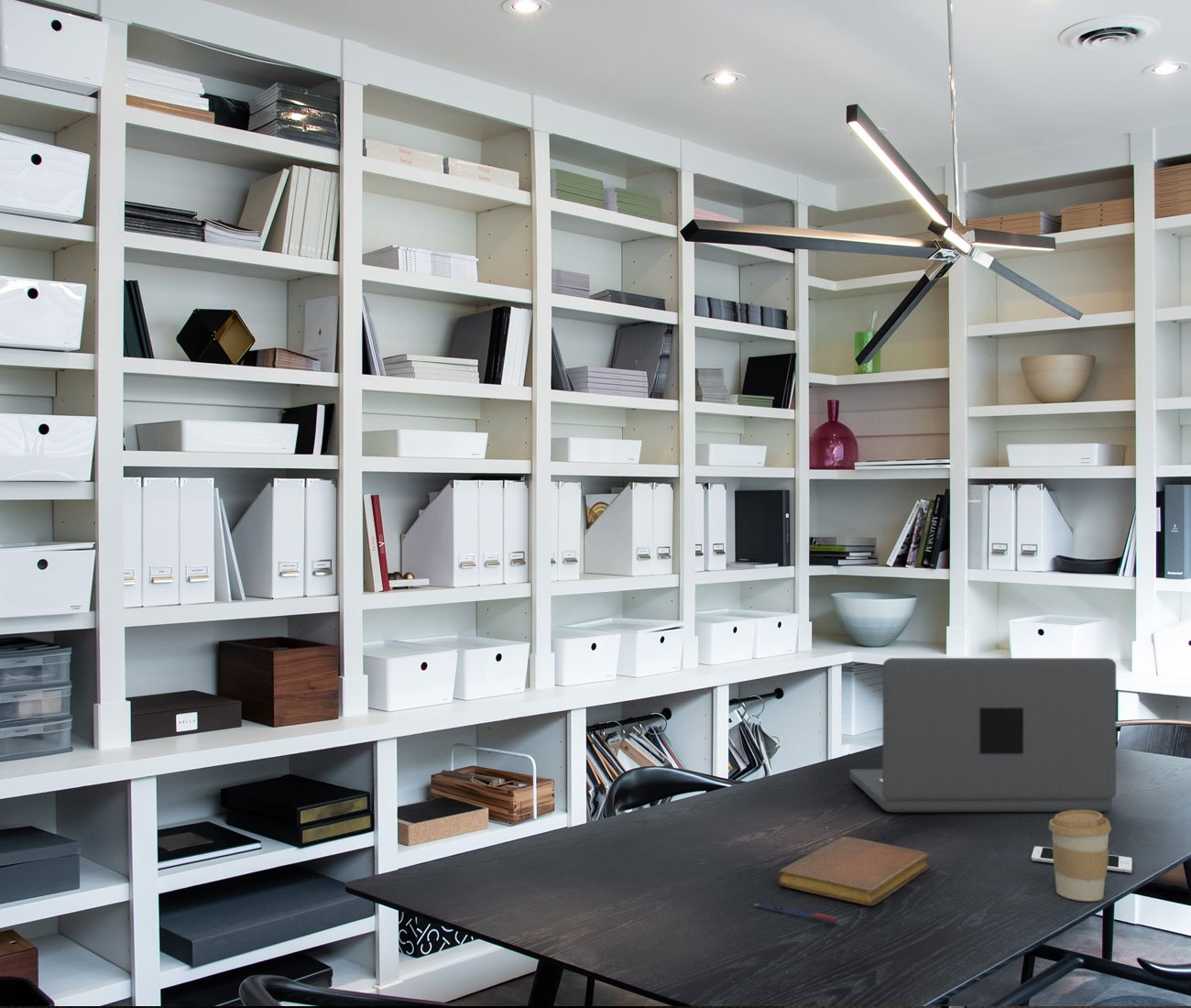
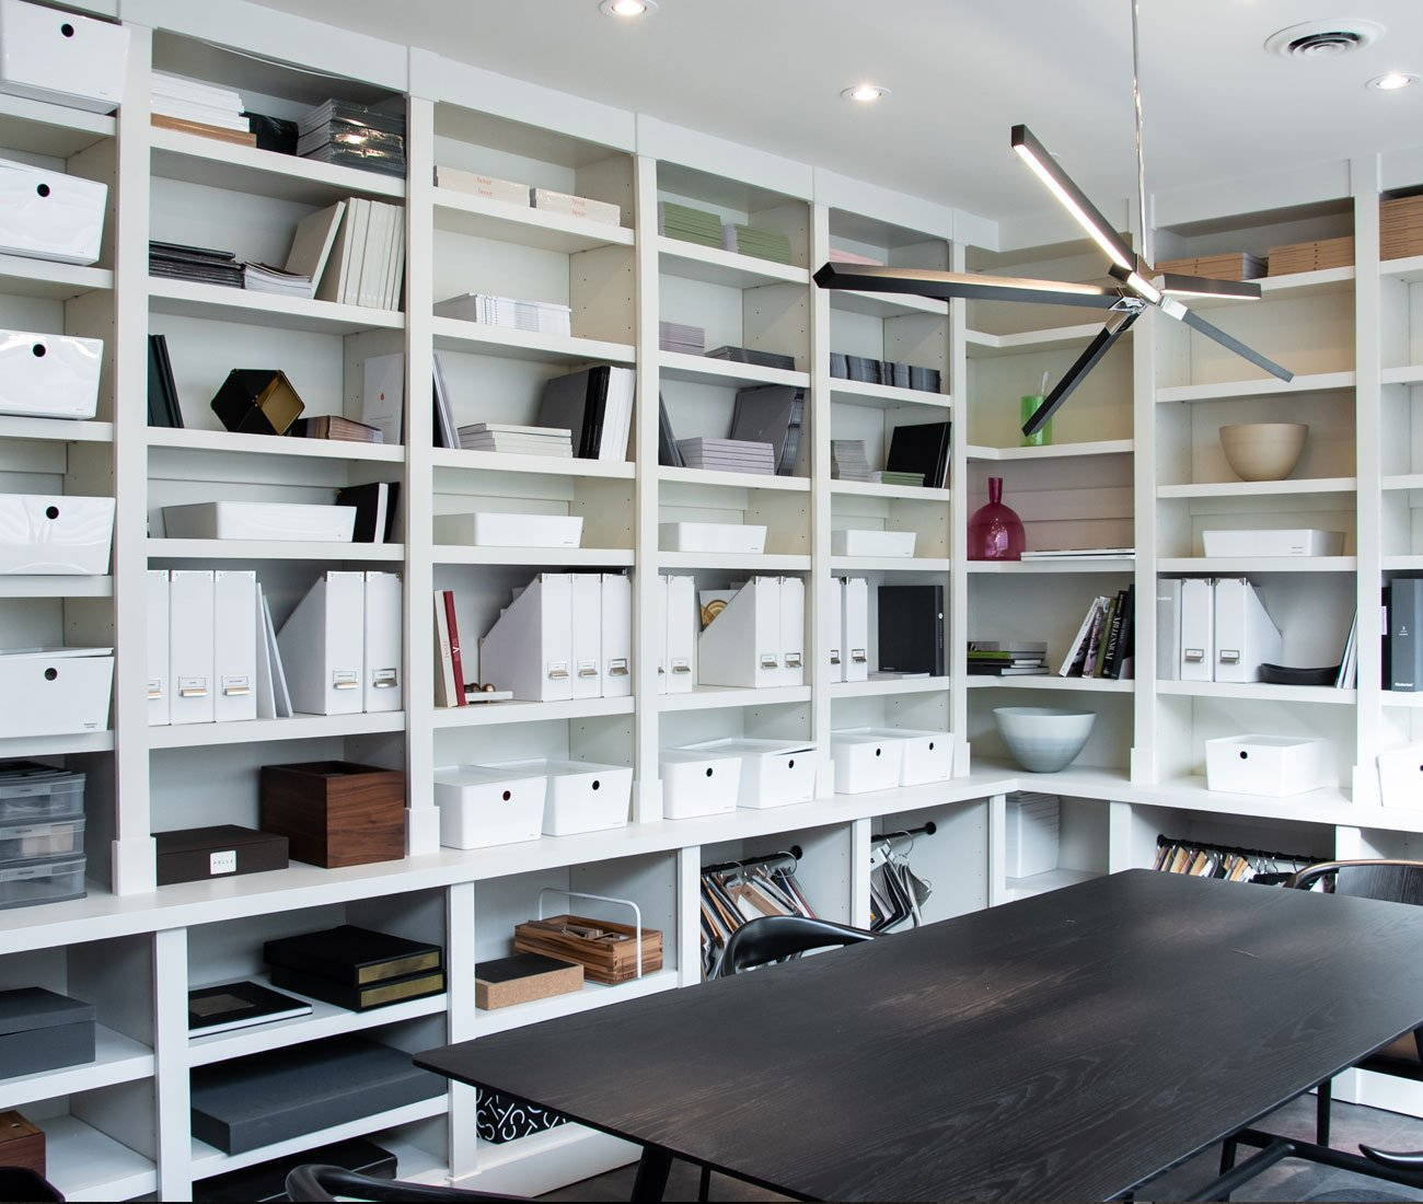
- coffee cup (1079, 853)
- laptop (975, 723)
- notebook (855, 868)
- pen (794, 911)
- cell phone (1108, 859)
